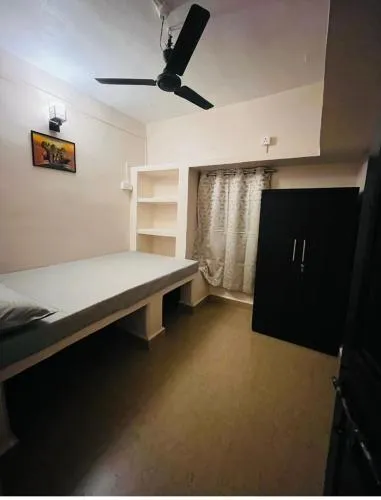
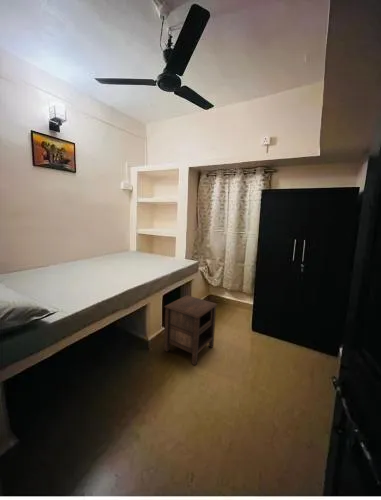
+ nightstand (190, 326)
